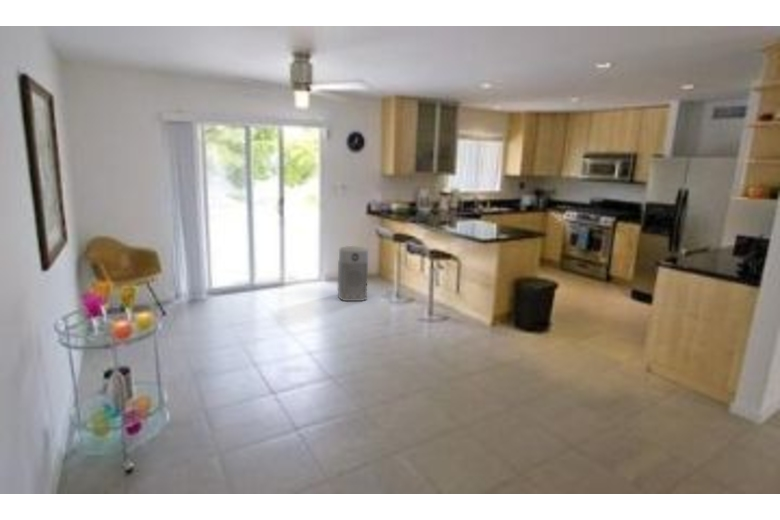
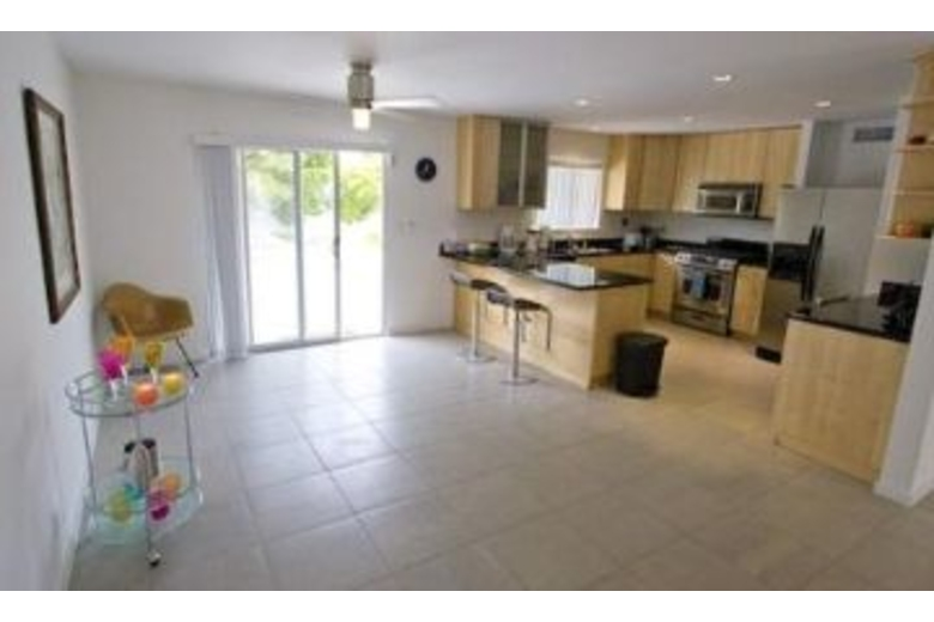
- air purifier (353, 272)
